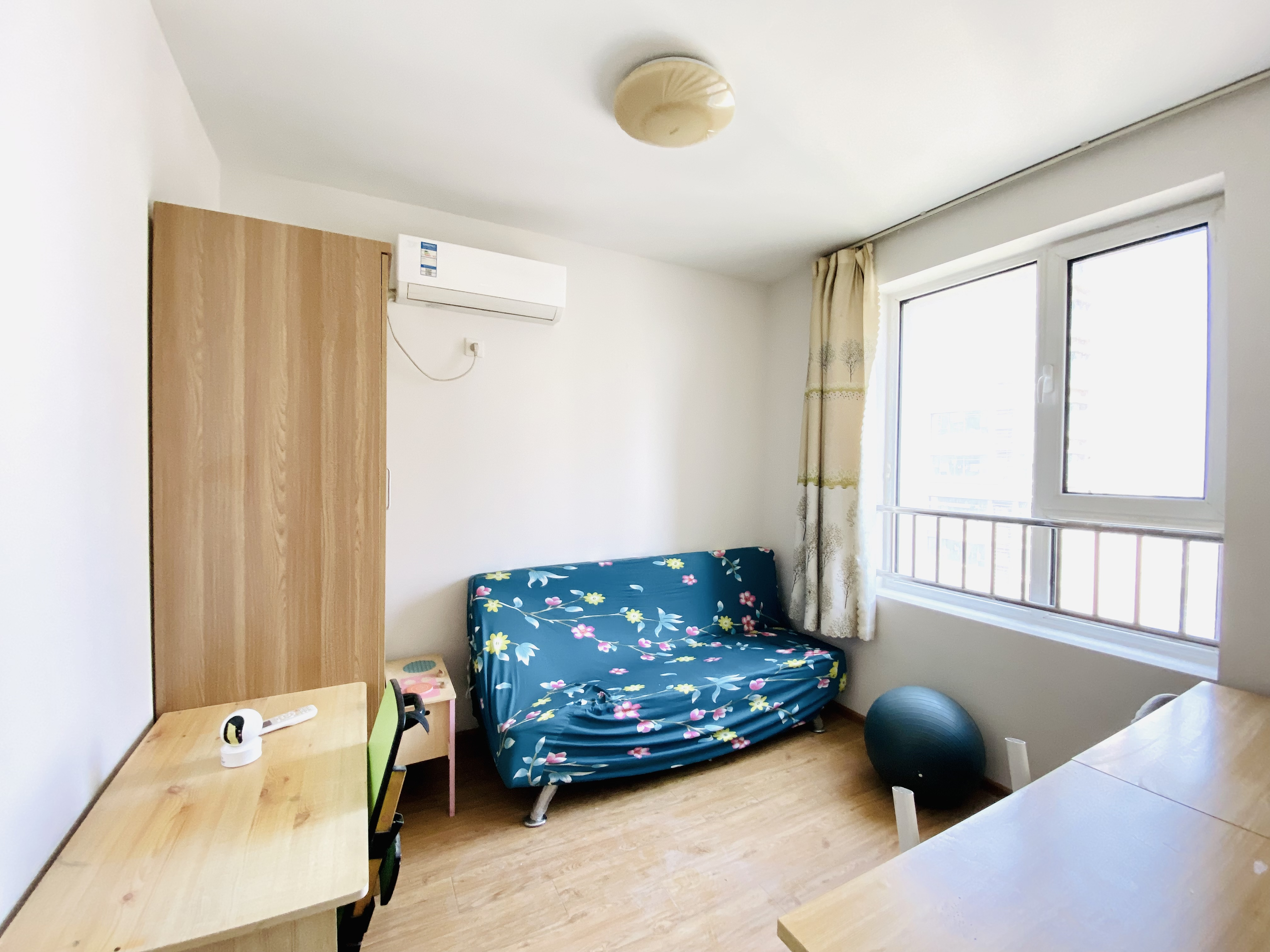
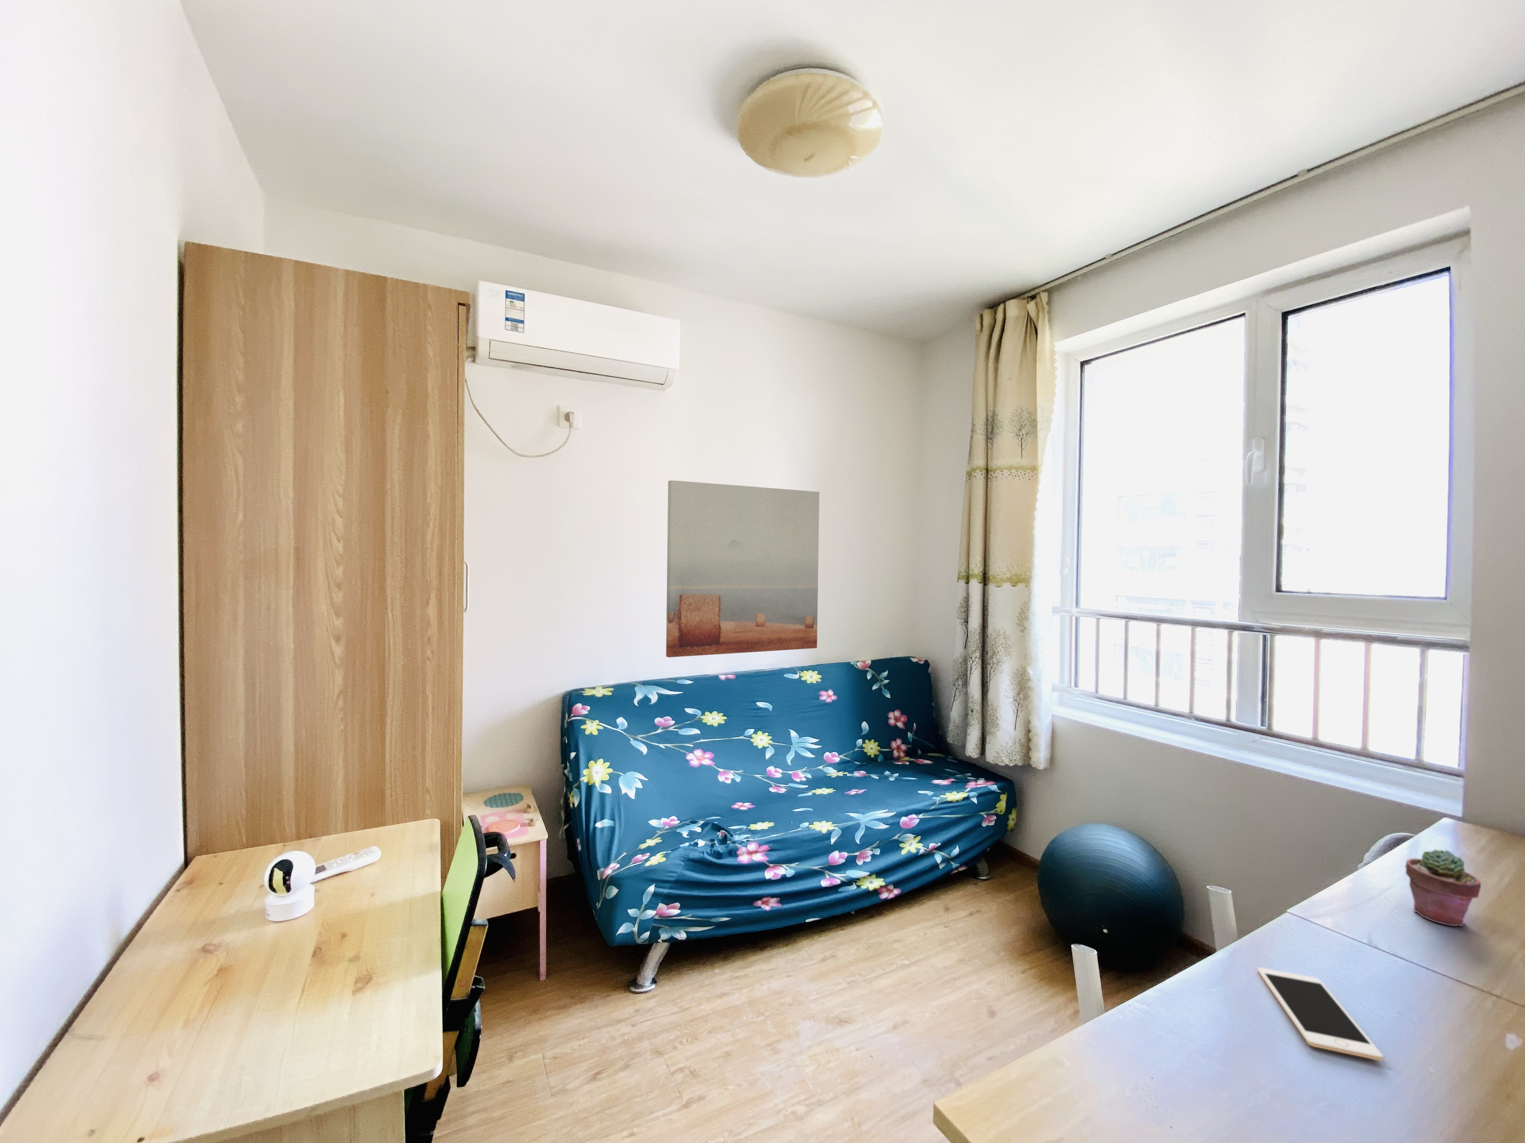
+ wall art (747, 569)
+ cell phone (1314, 1010)
+ potted succulent (1441, 884)
